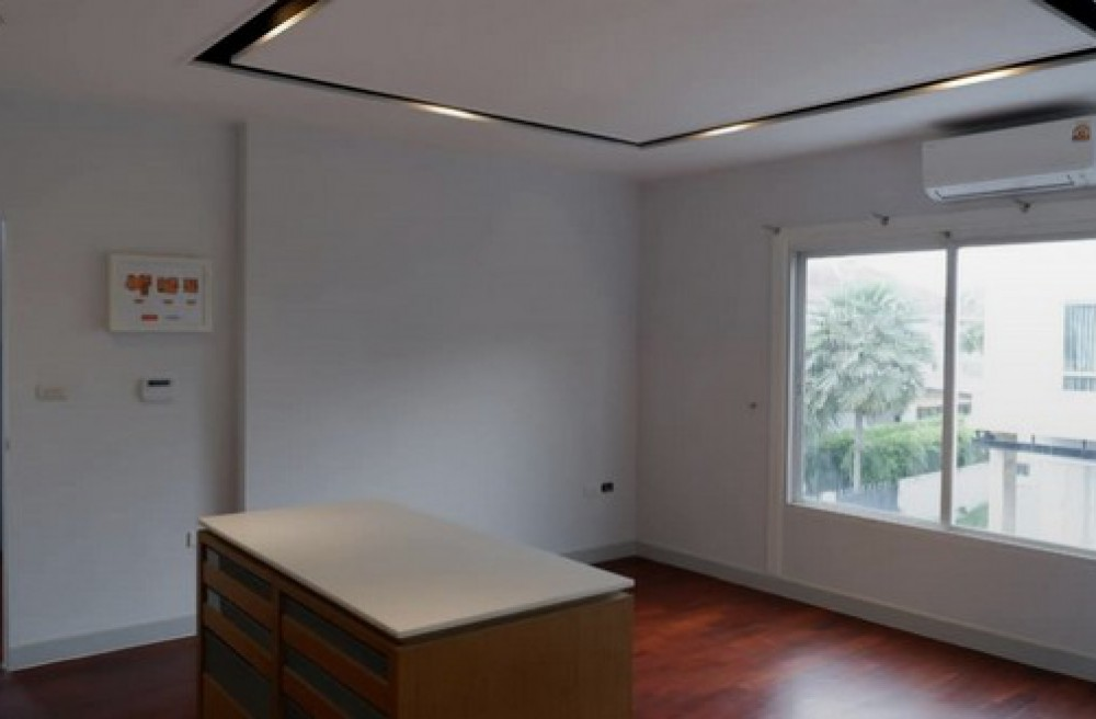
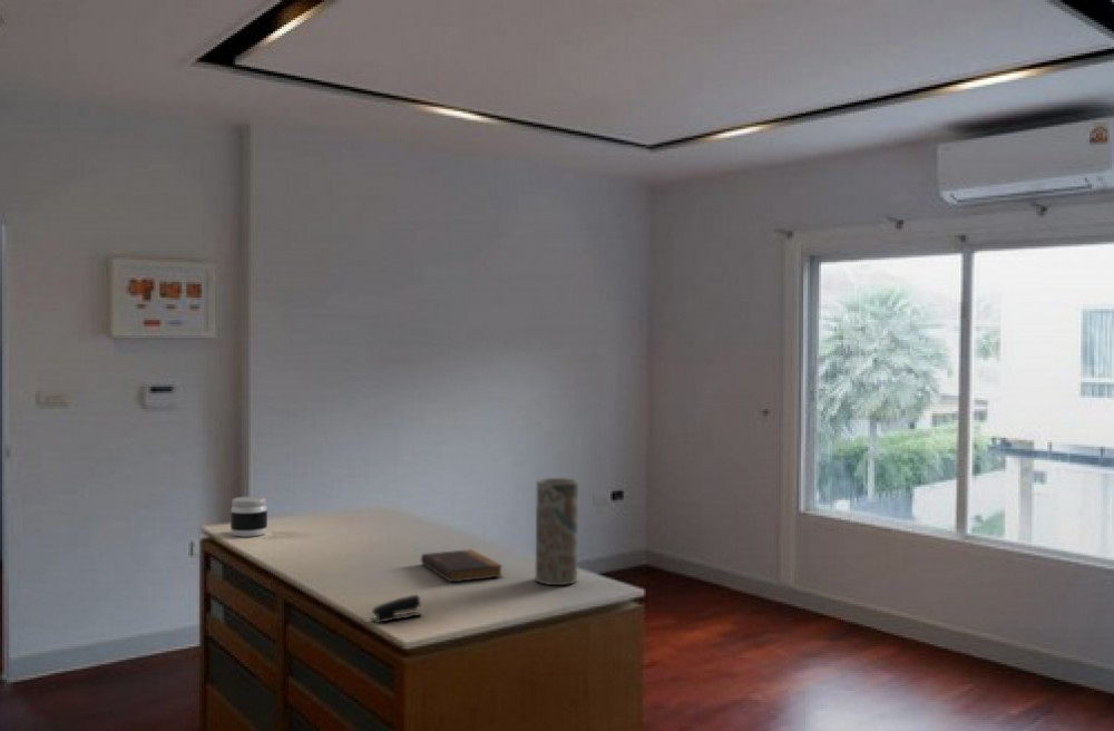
+ stapler (395, 607)
+ book (460, 565)
+ vase (556, 530)
+ jar (248, 516)
